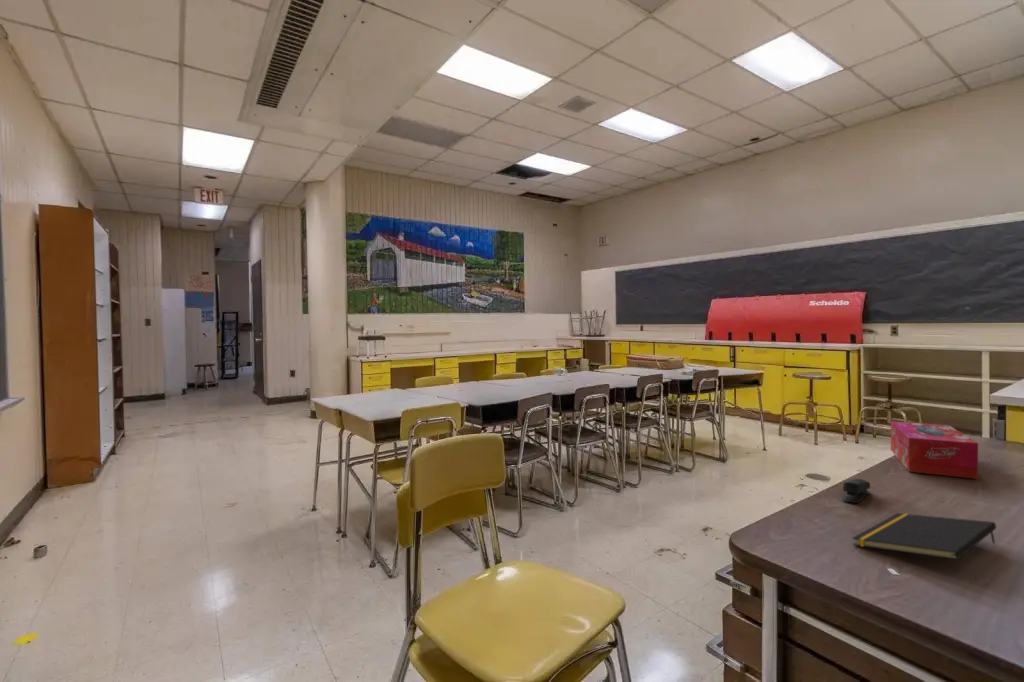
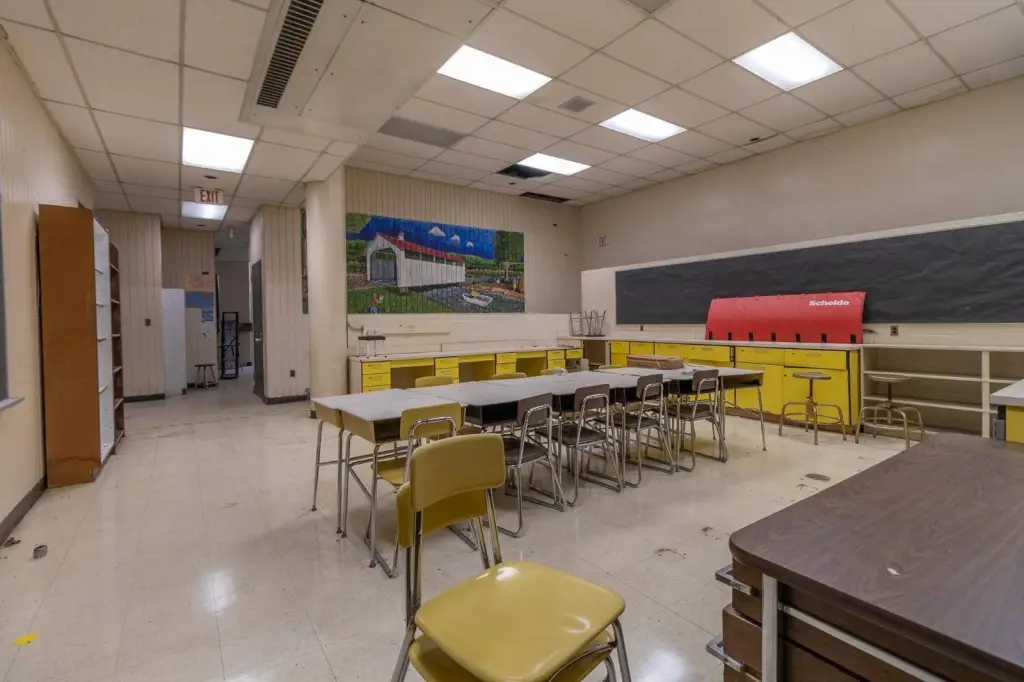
- notepad (923, 533)
- tissue box (929, 446)
- stapler (856, 486)
